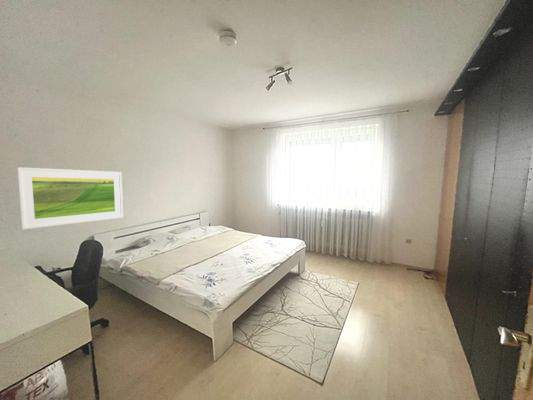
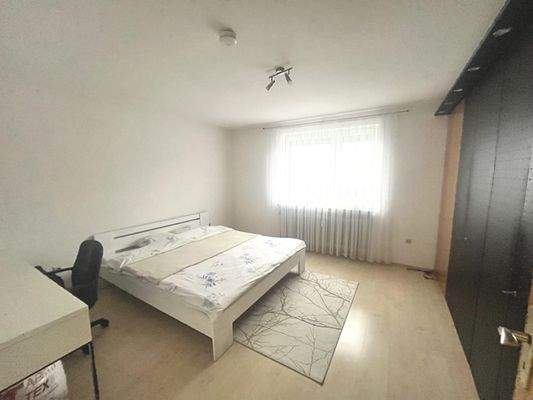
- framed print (78, 196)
